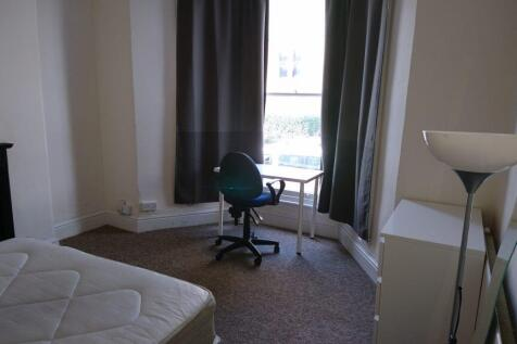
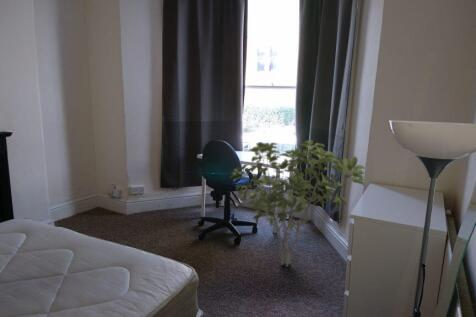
+ shrub (293, 205)
